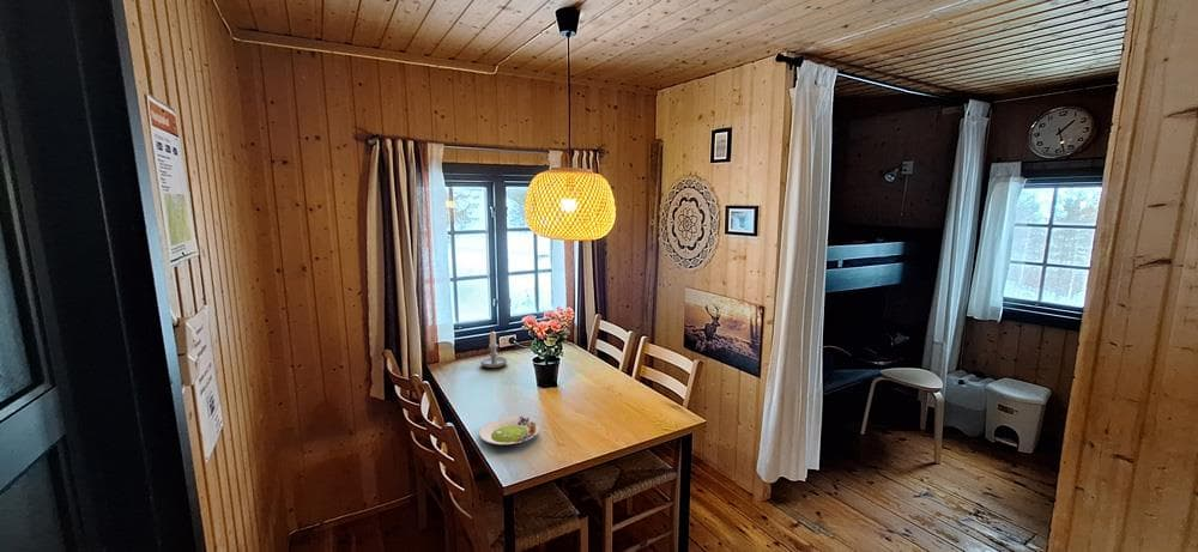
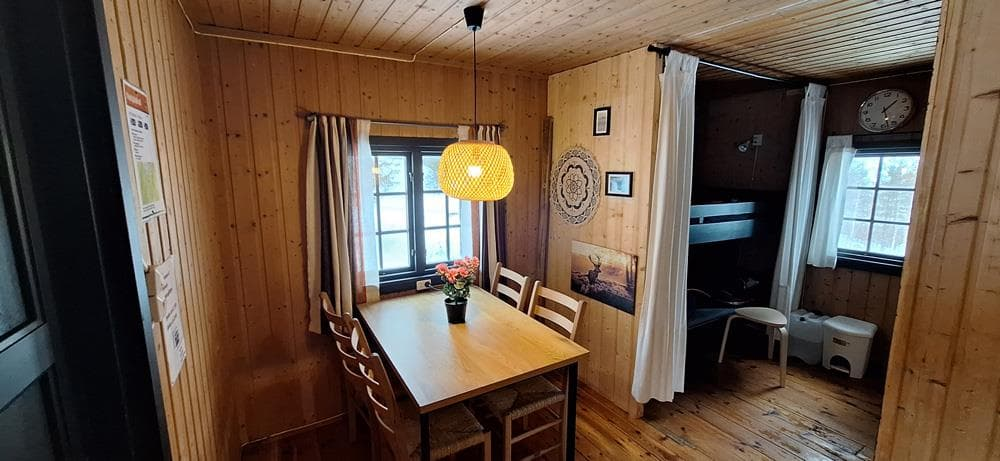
- candle (494, 347)
- salad plate (509, 431)
